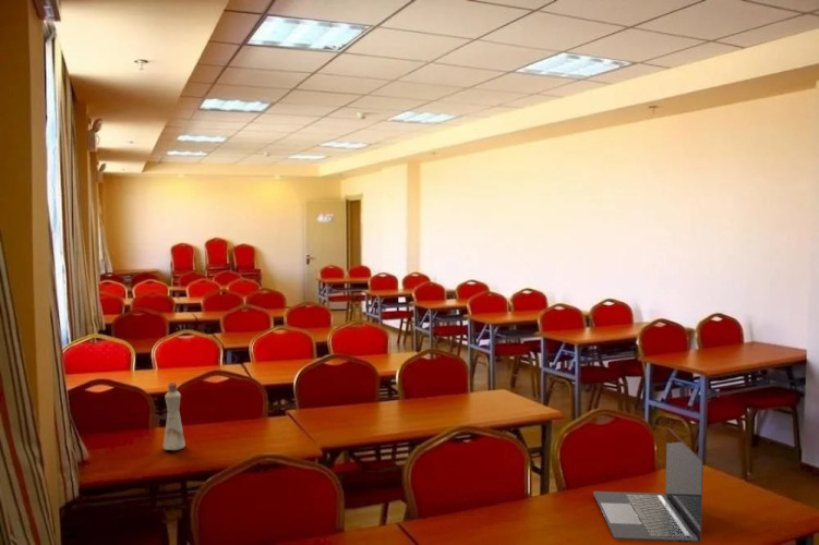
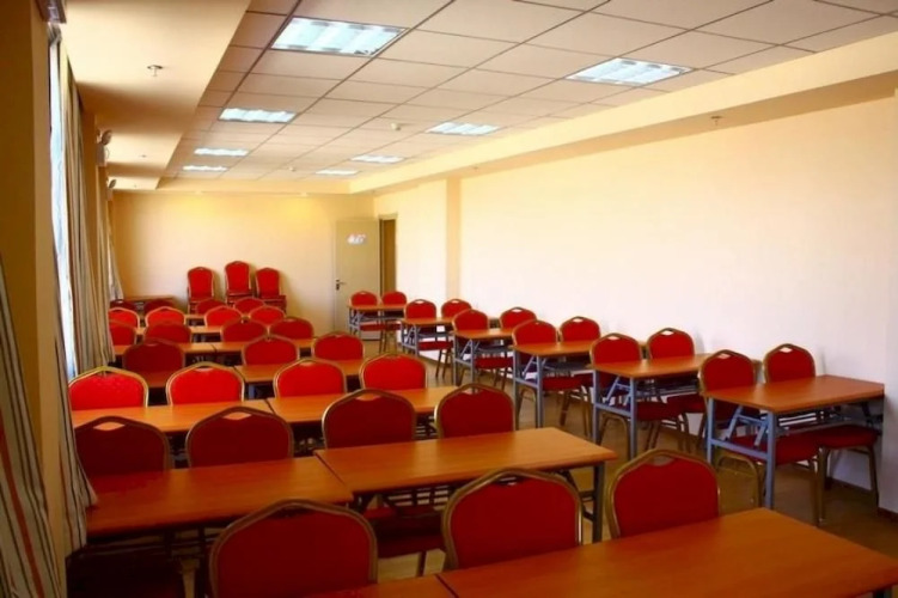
- bottle (172, 414)
- laptop (643, 493)
